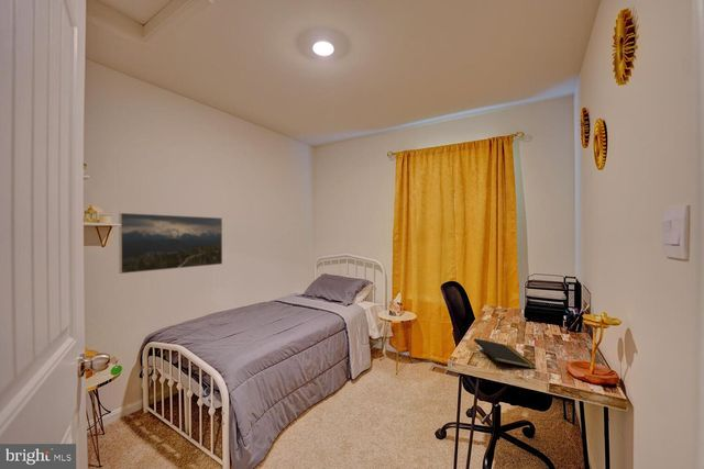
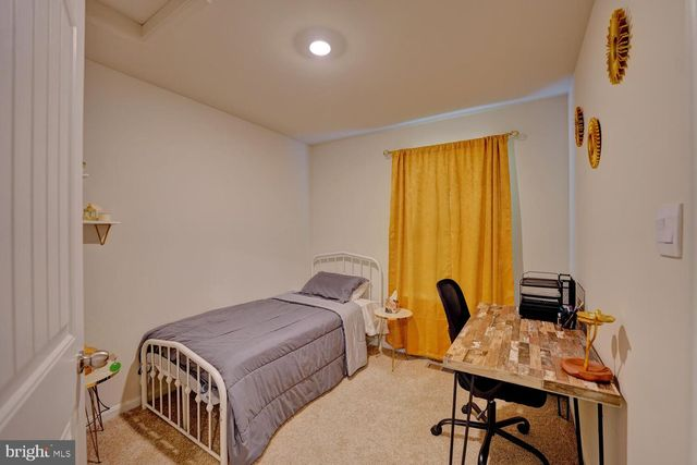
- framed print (177, 242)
- notepad (502, 351)
